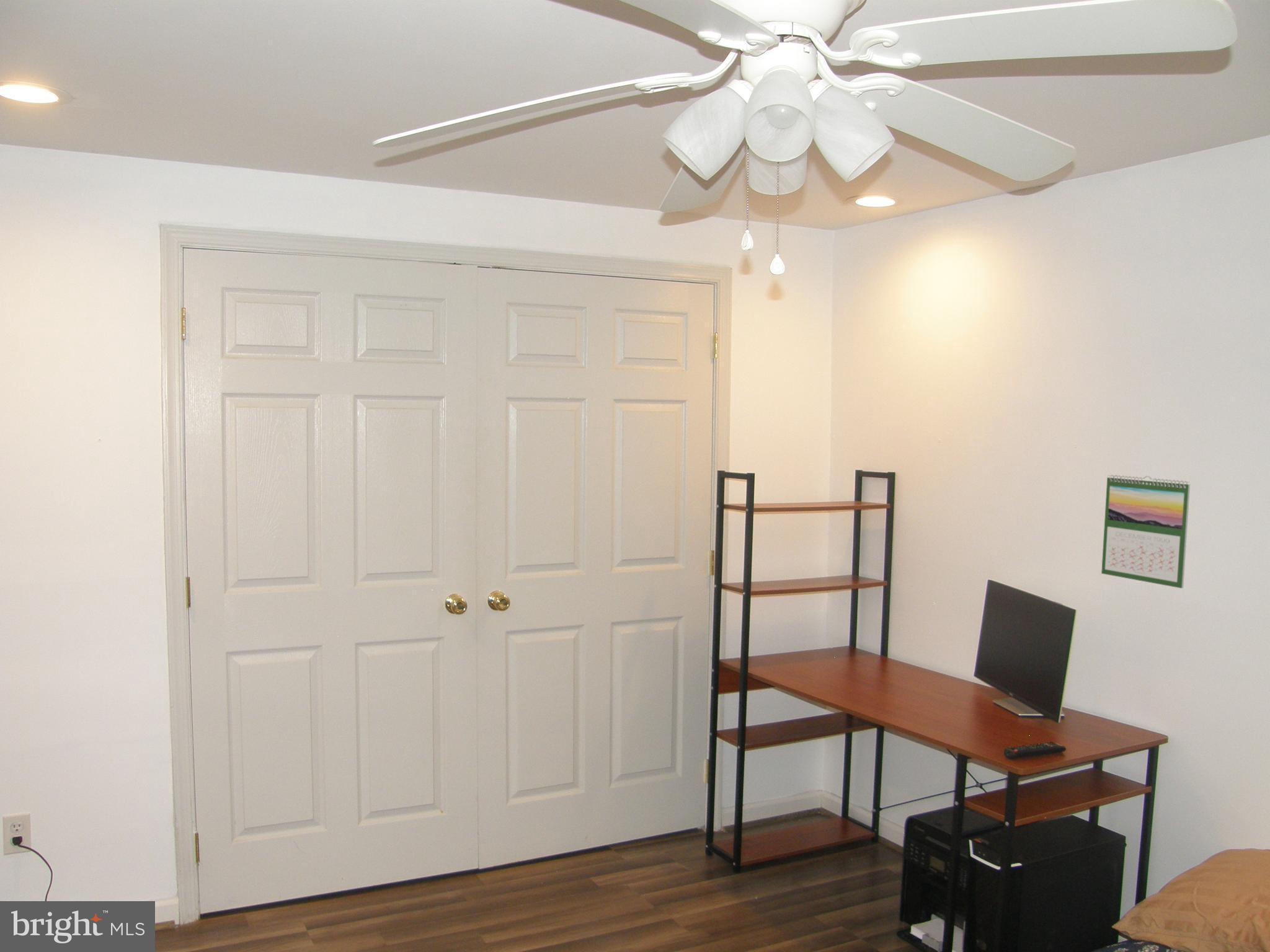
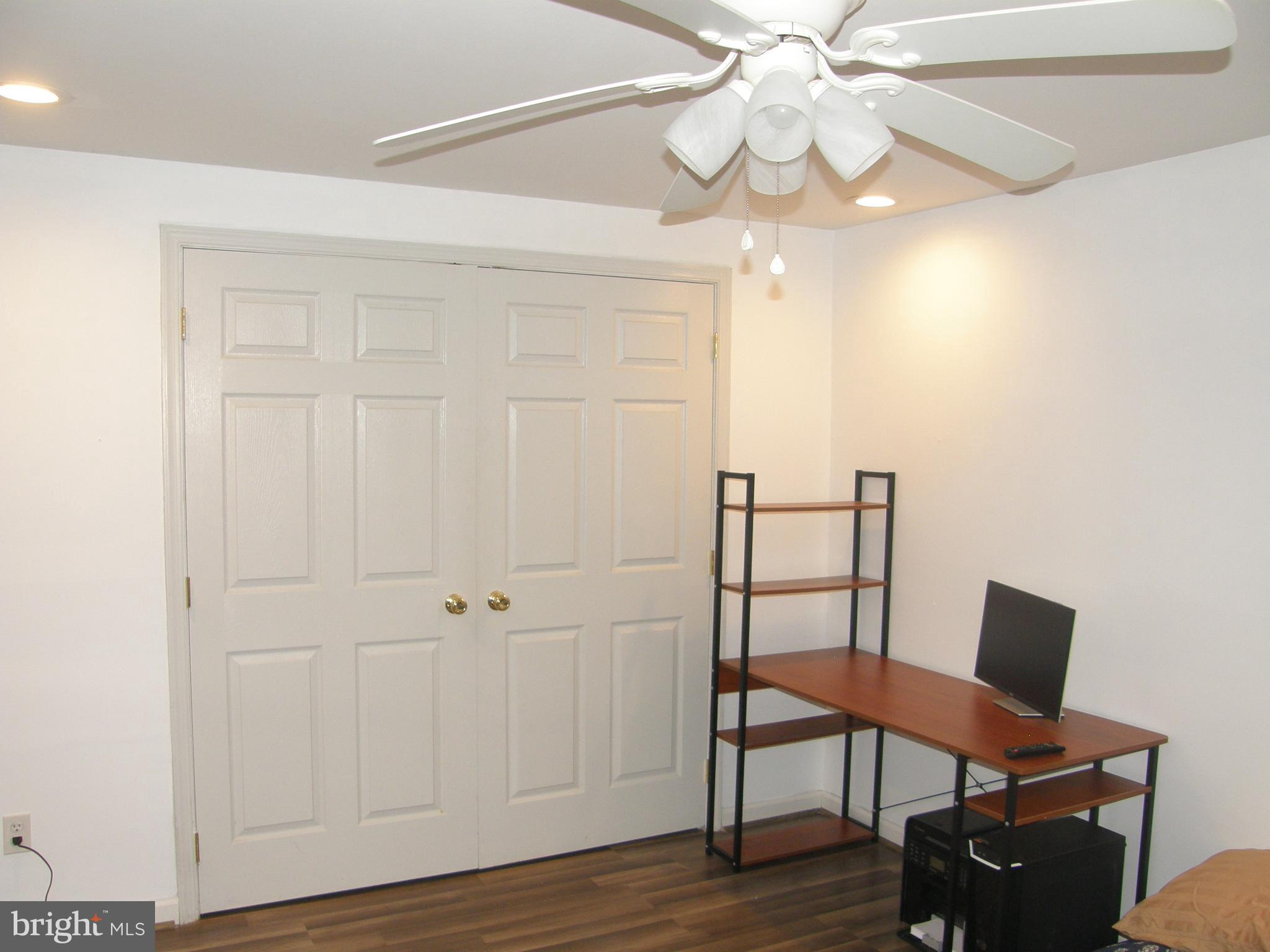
- calendar (1143, 528)
